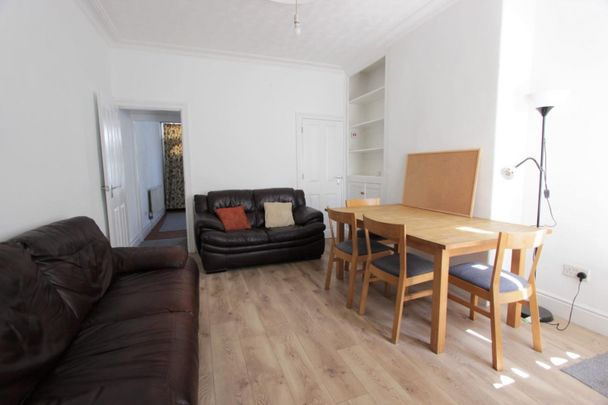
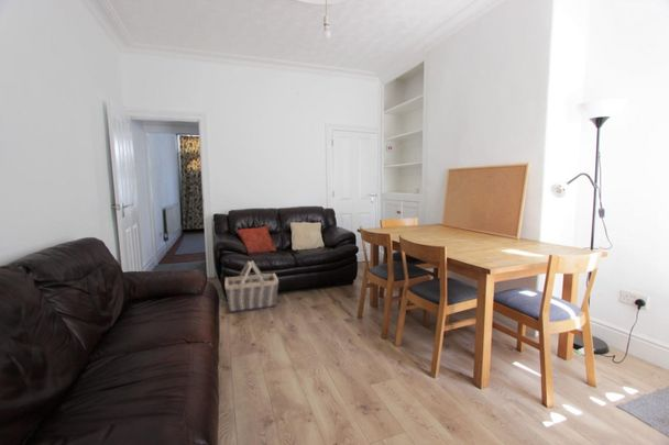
+ basket (251, 283)
